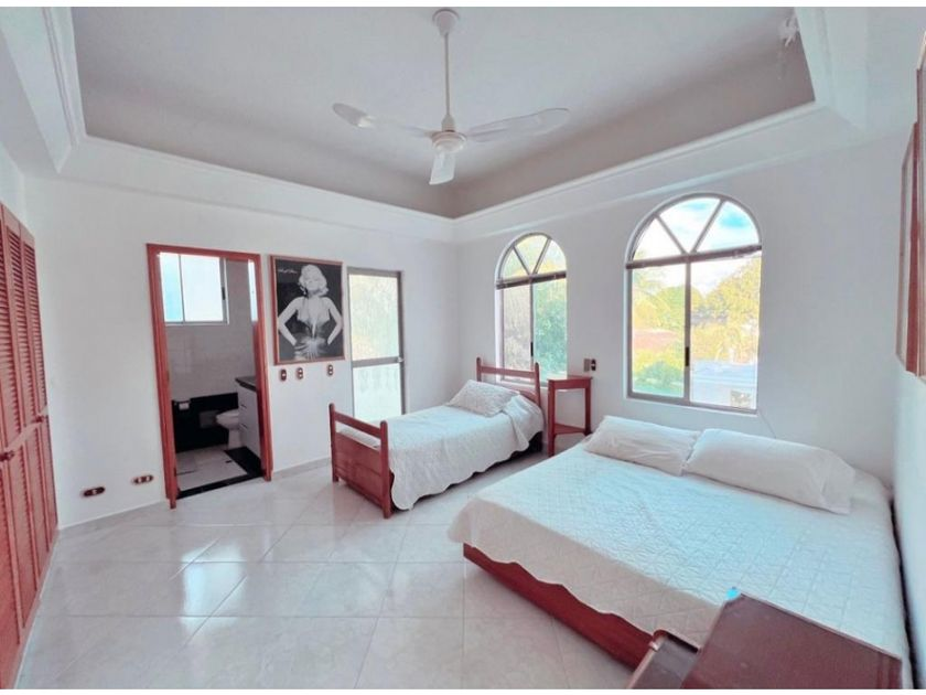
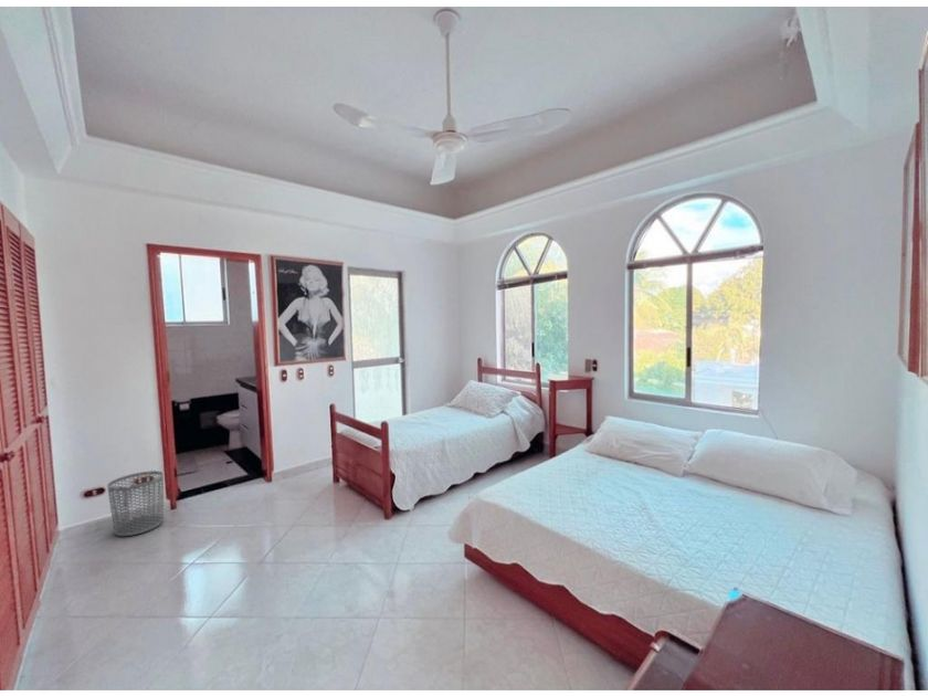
+ waste bin (137, 502)
